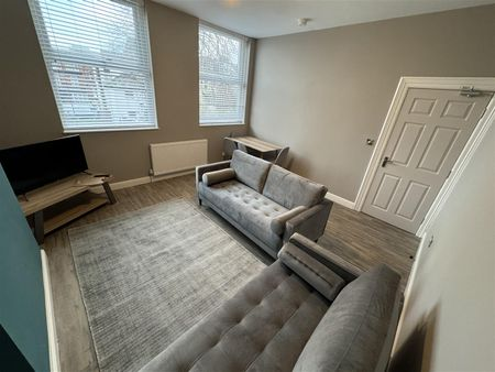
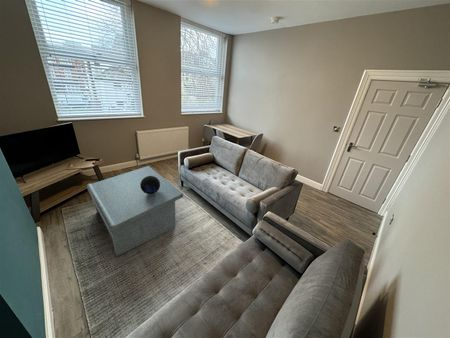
+ coffee table (135, 203)
+ decorative sphere (151, 184)
